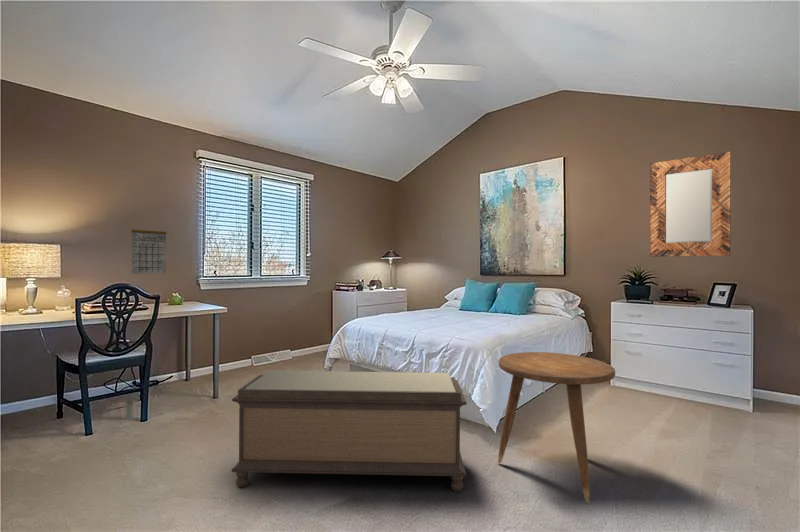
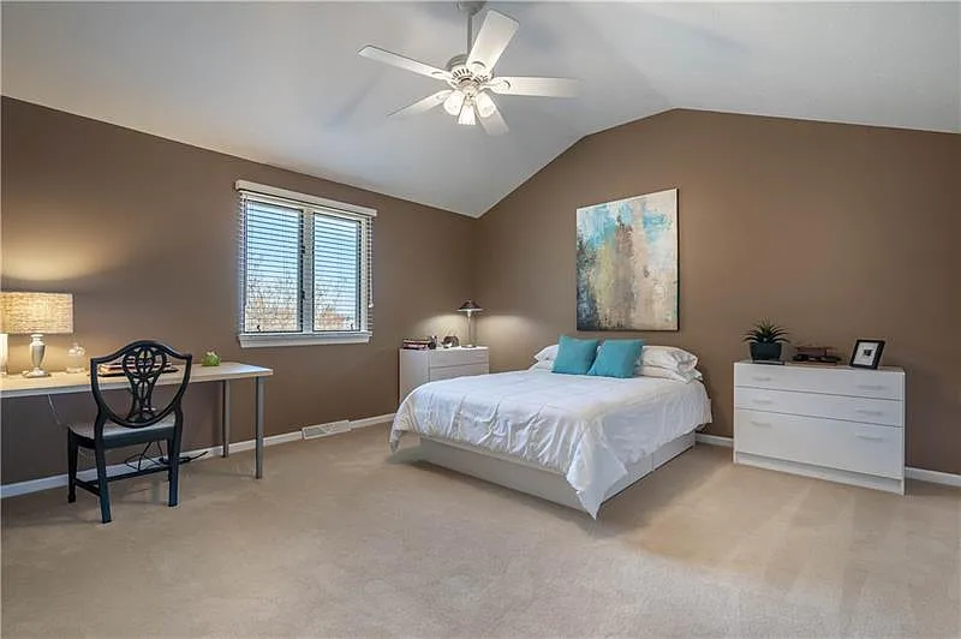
- side table (570, 417)
- home mirror (688, 207)
- calendar (149, 247)
- bench (353, 425)
